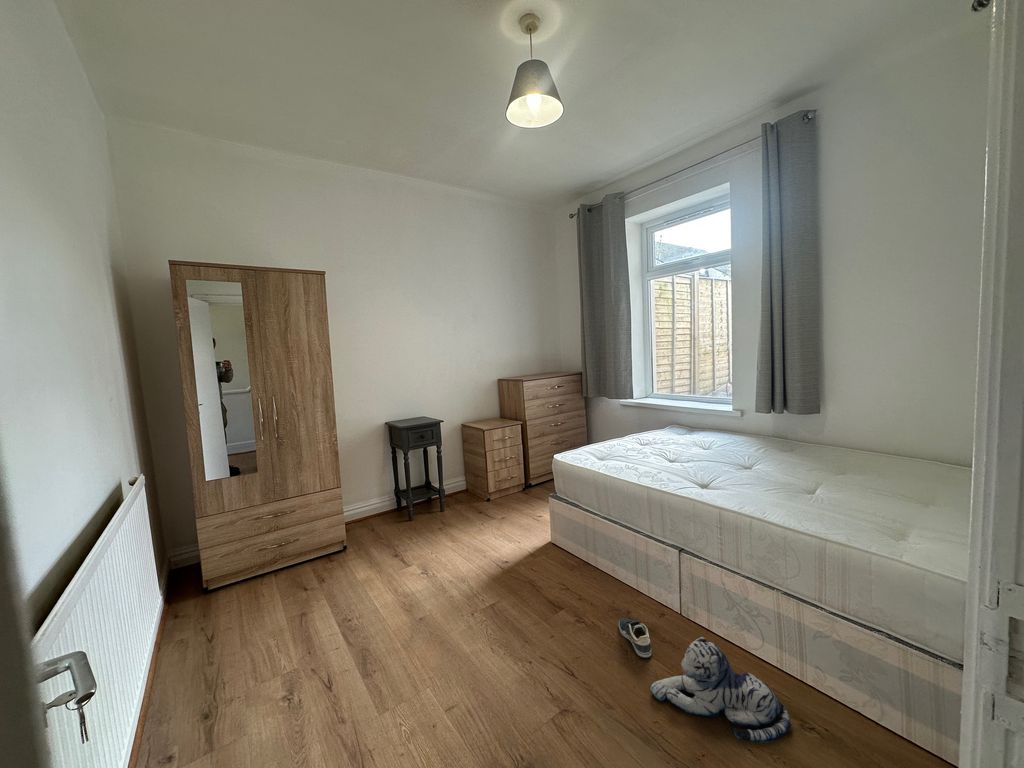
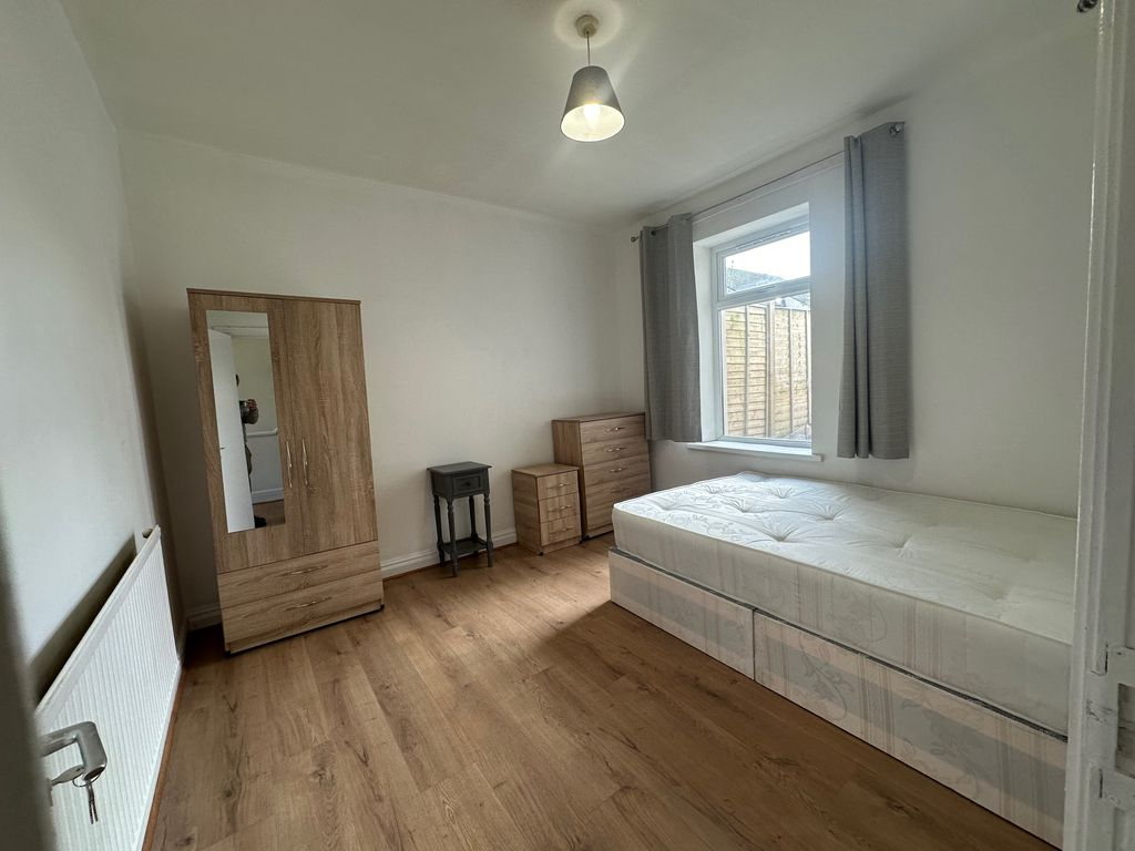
- plush toy (716, 678)
- sneaker (635, 629)
